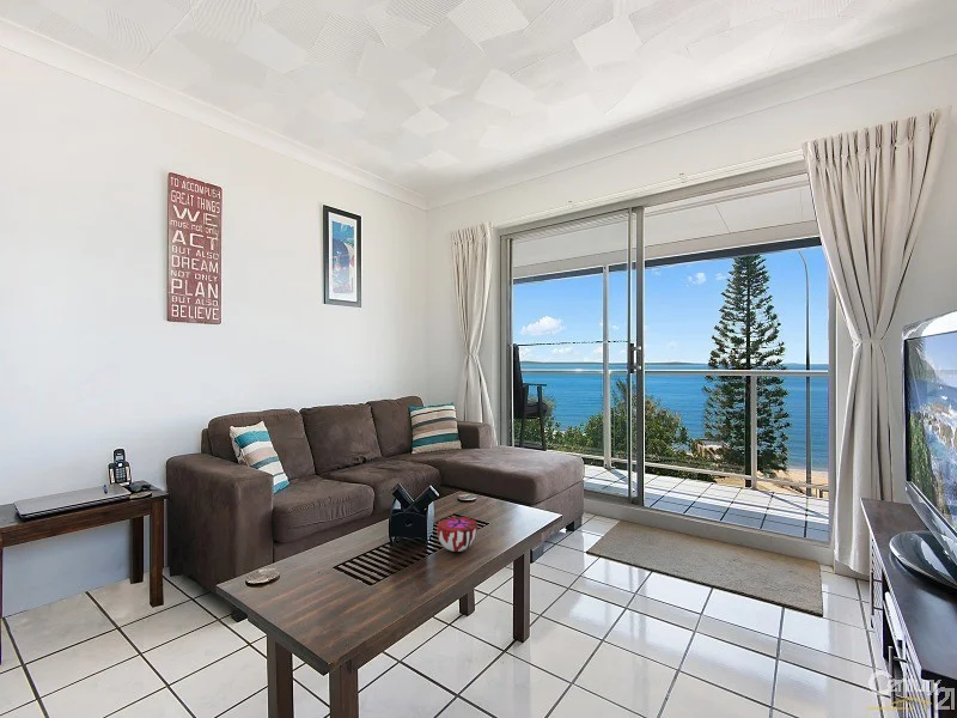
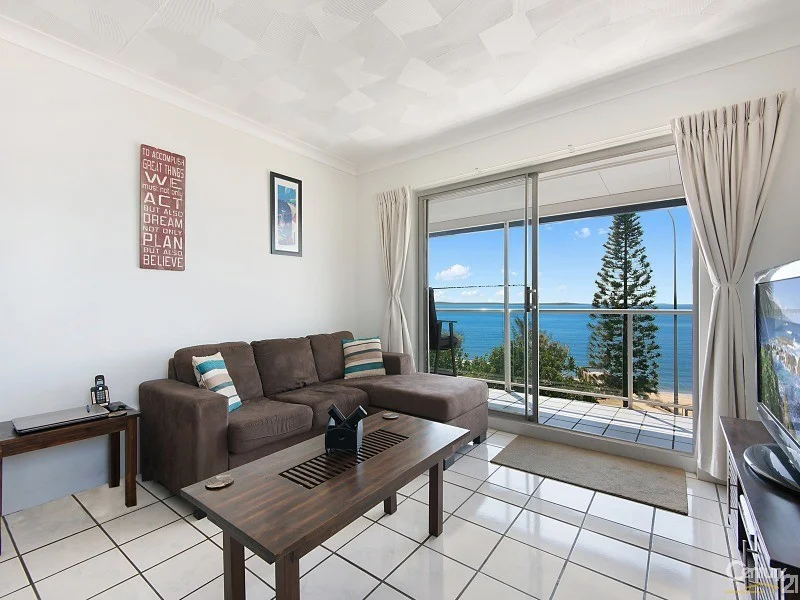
- decorative bowl (457, 536)
